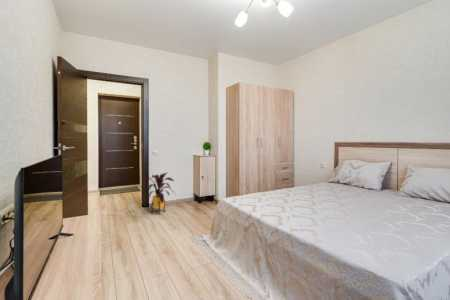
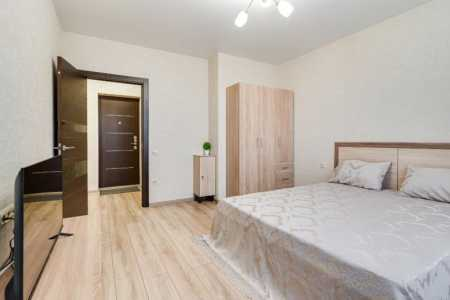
- house plant (157, 192)
